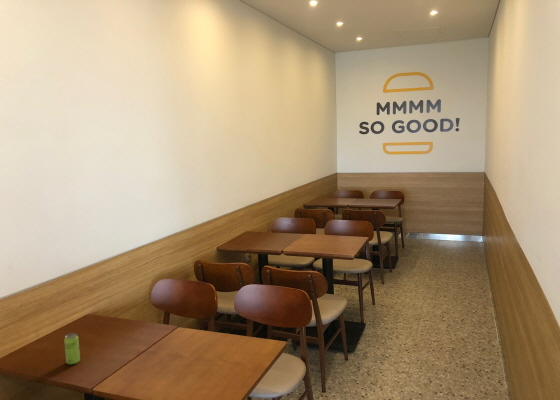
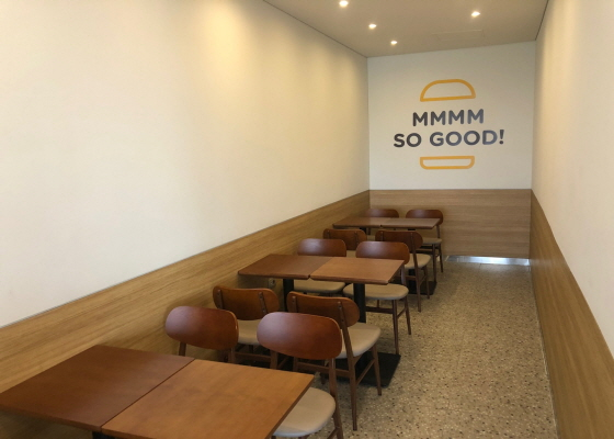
- beverage can (72, 348)
